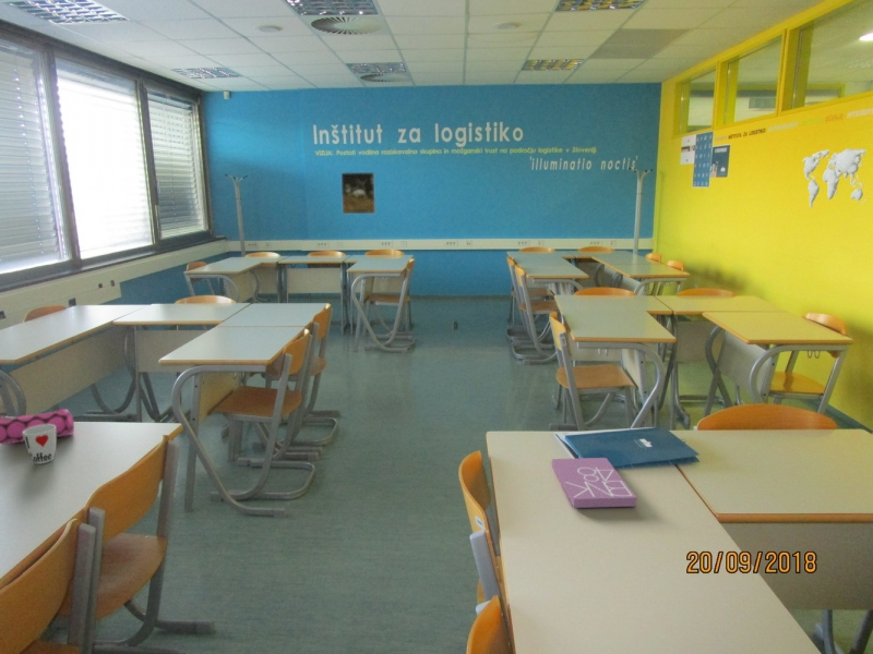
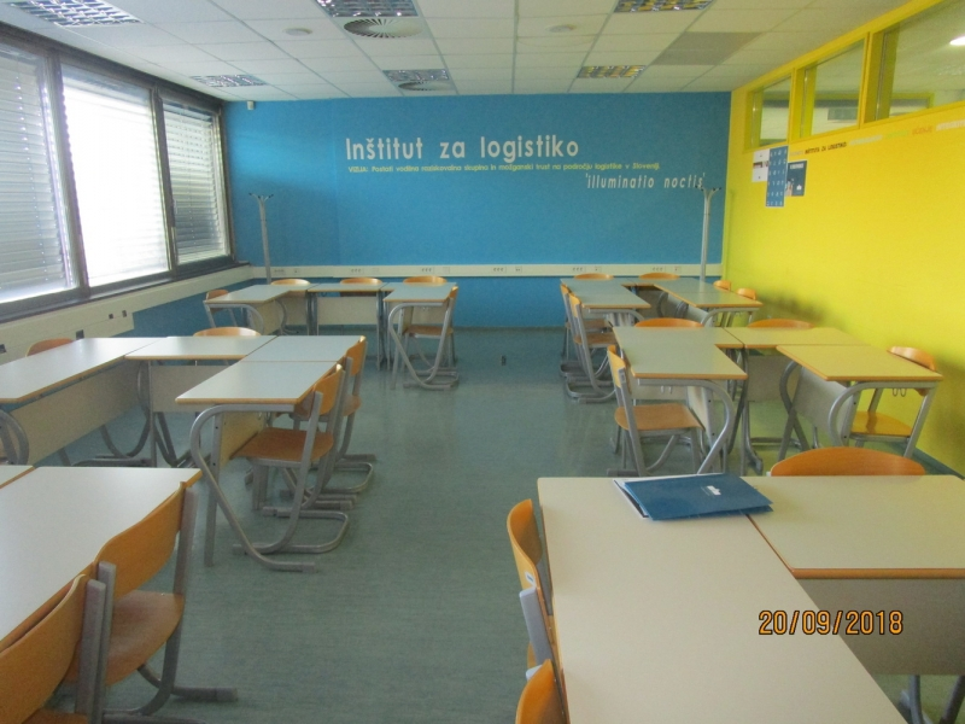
- book (590, 481)
- world map (832, 179)
- pencil case (35, 424)
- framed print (358, 193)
- cup (41, 445)
